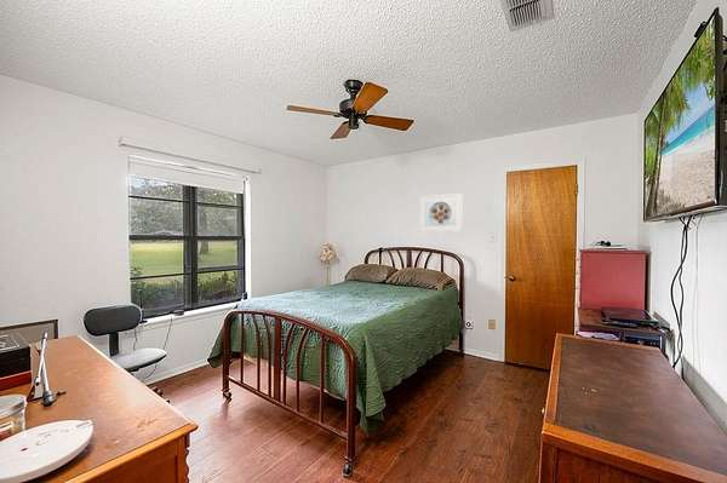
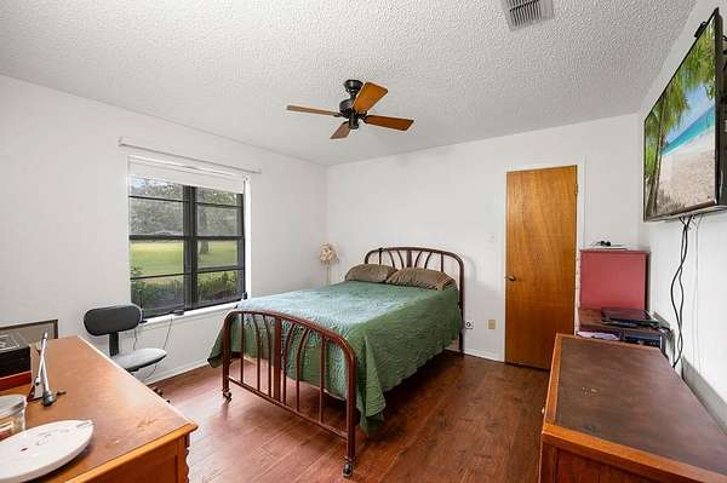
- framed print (440, 213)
